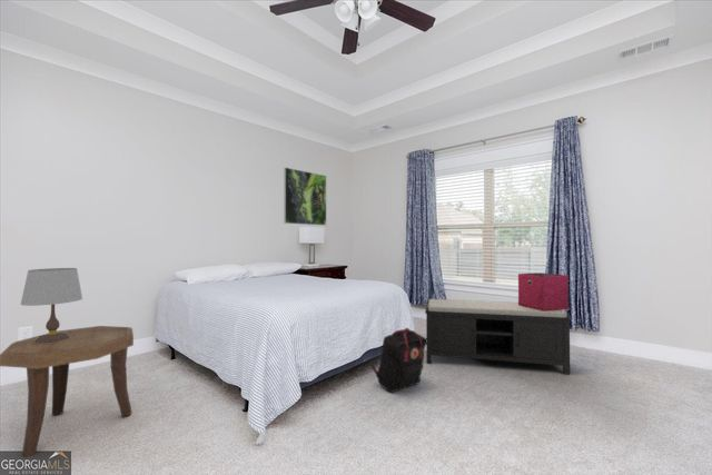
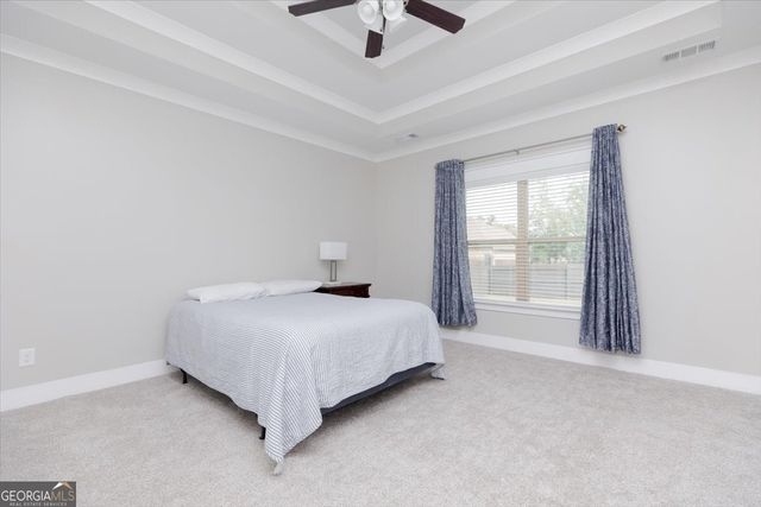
- bench (491, 333)
- storage bin (542, 290)
- side table (67, 382)
- backpack (399, 356)
- table lamp (52, 304)
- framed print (306, 198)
